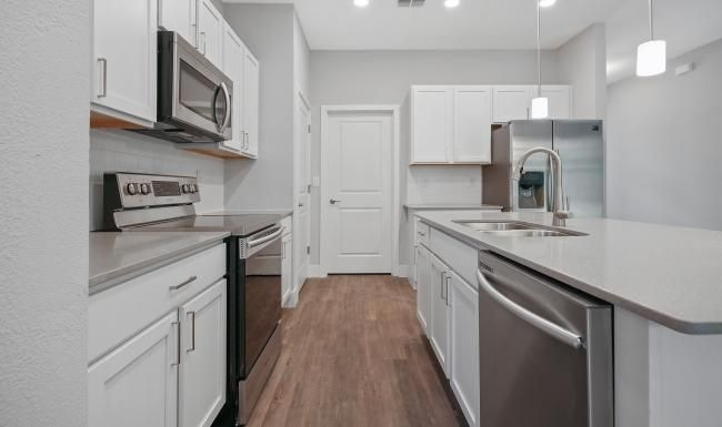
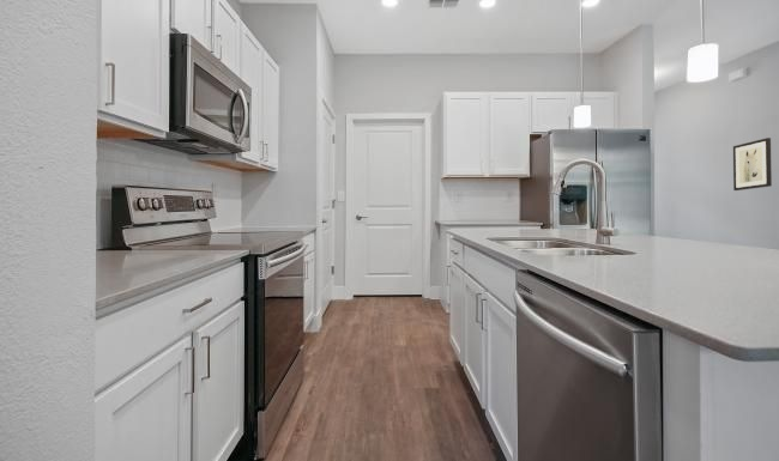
+ wall art (751, 165)
